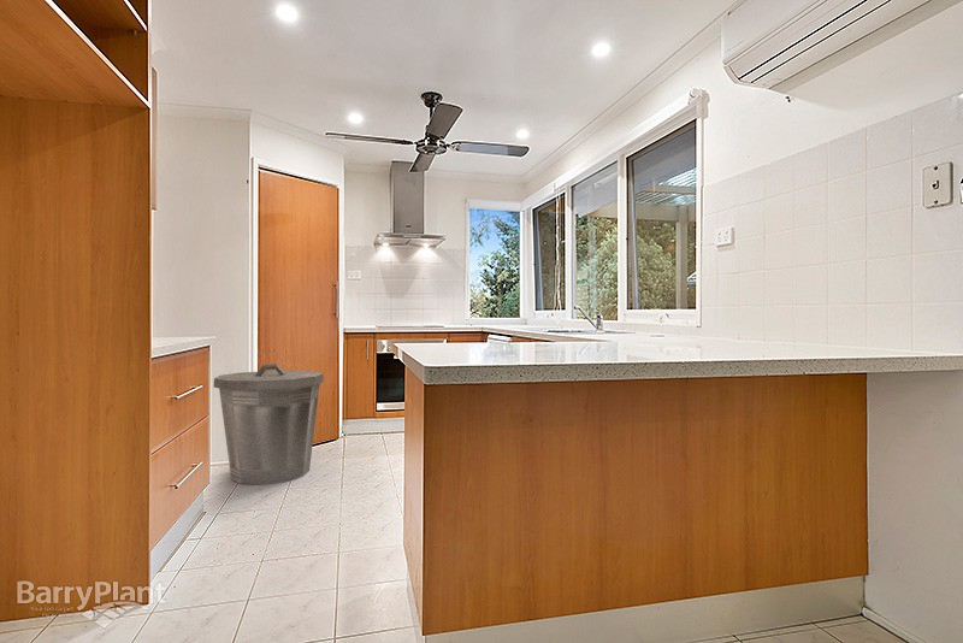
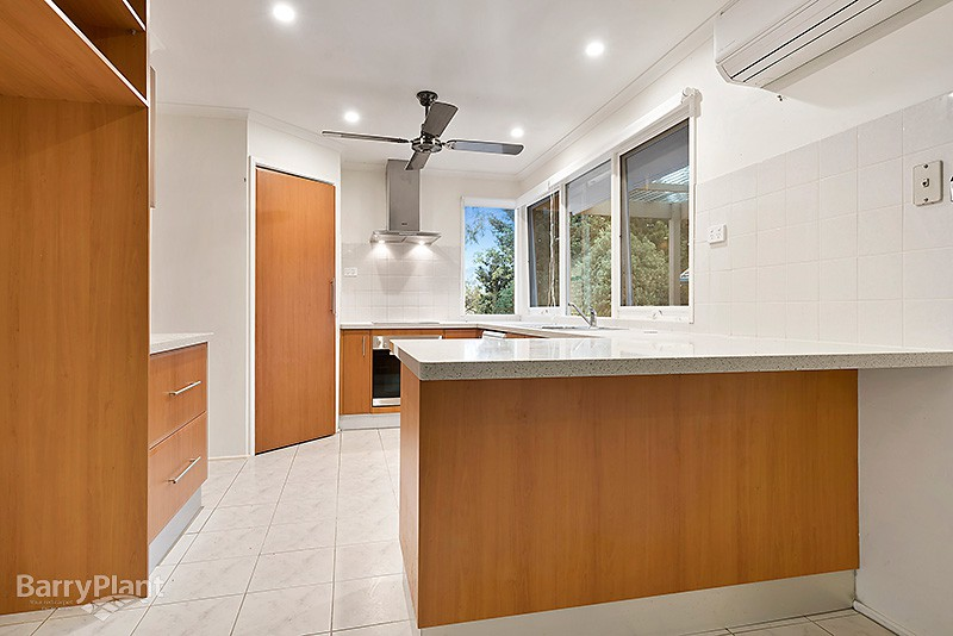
- trash can (270, 418)
